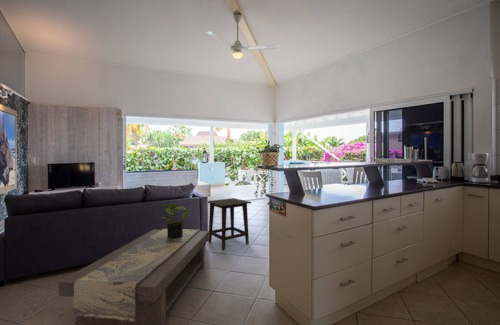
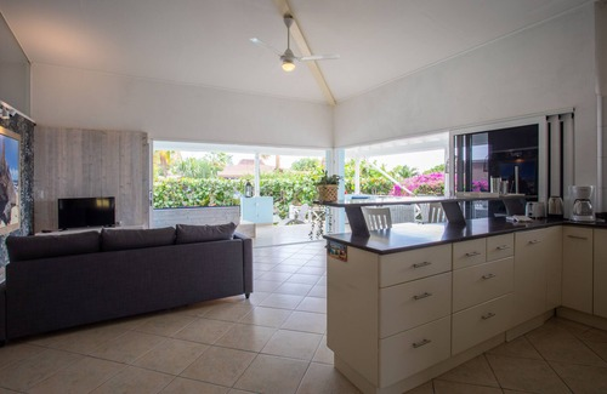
- coffee table (153, 269)
- potted plant (171, 218)
- side table (230, 220)
